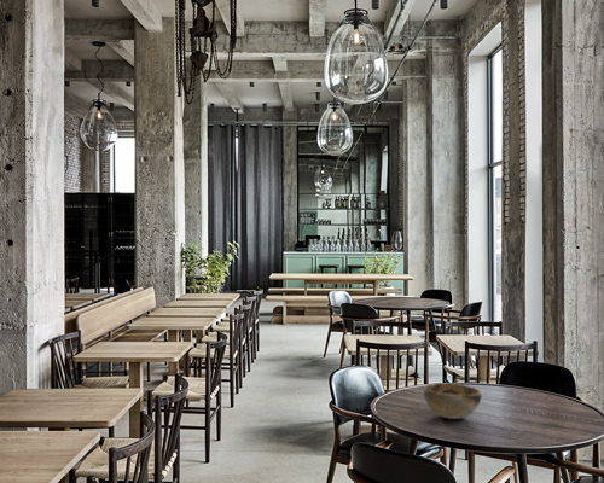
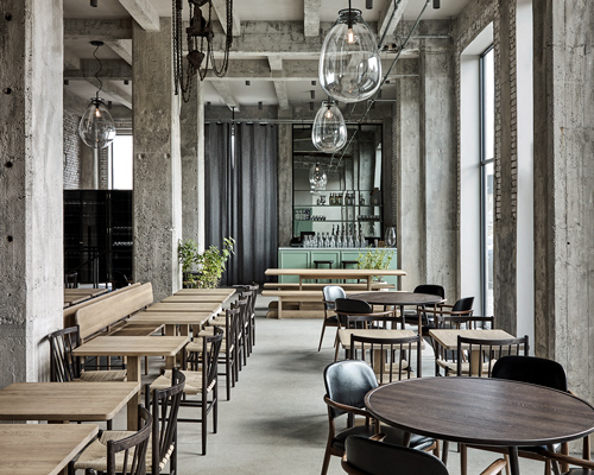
- decorative bowl (452, 402)
